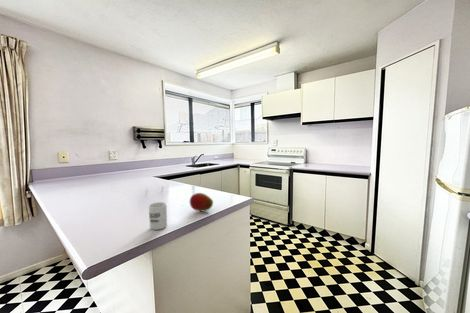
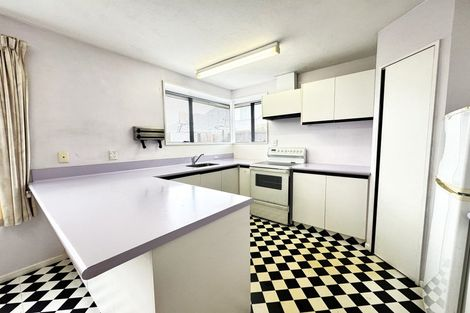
- cup (158, 215)
- fruit (201, 202)
